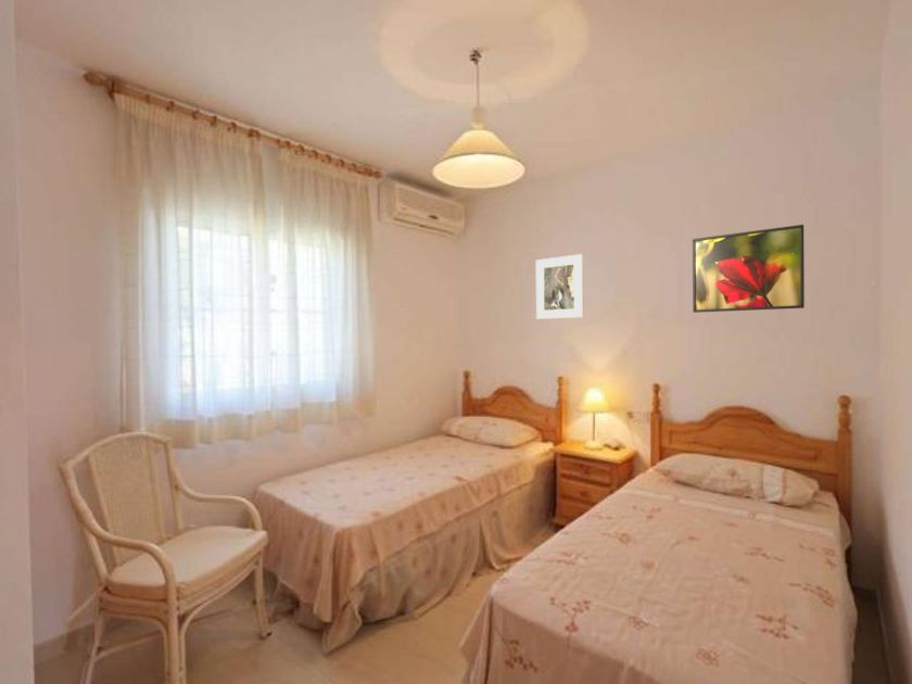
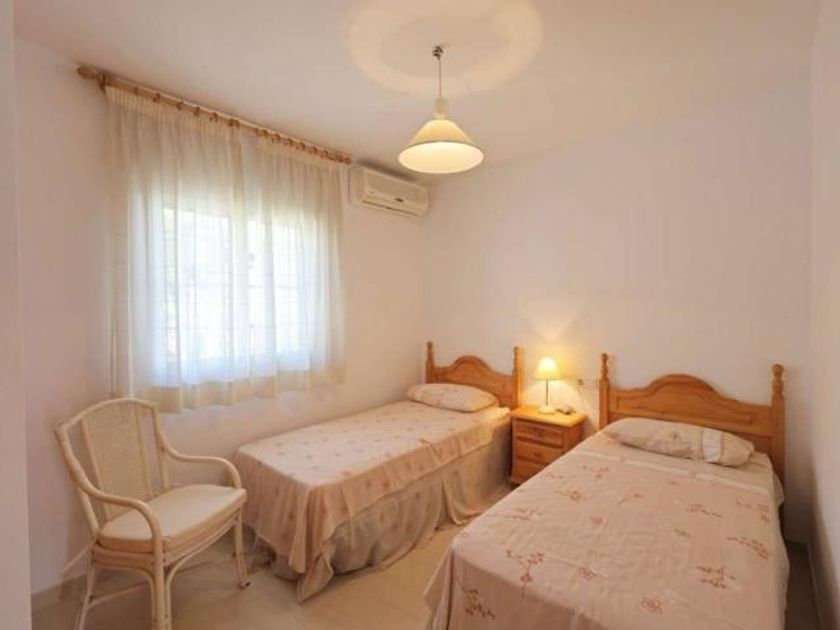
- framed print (558, 288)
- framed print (745, 271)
